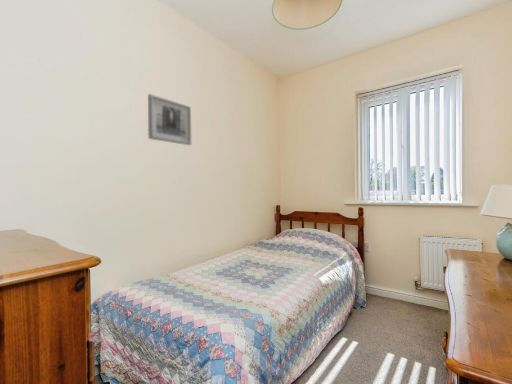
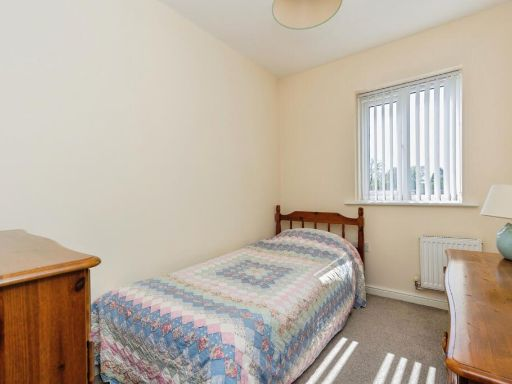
- wall art (171, 121)
